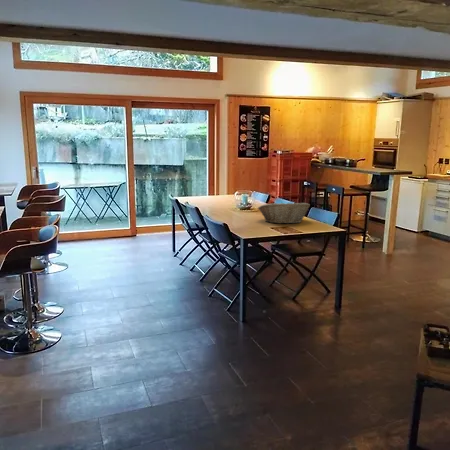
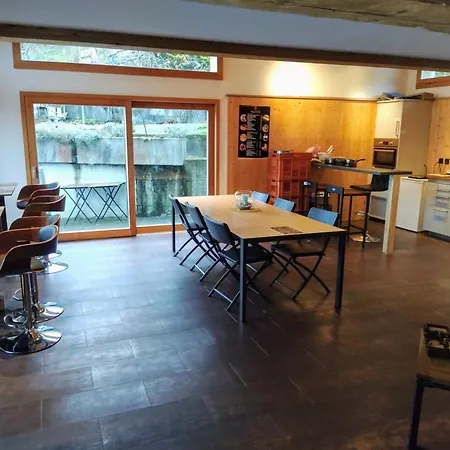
- fruit basket (283, 210)
